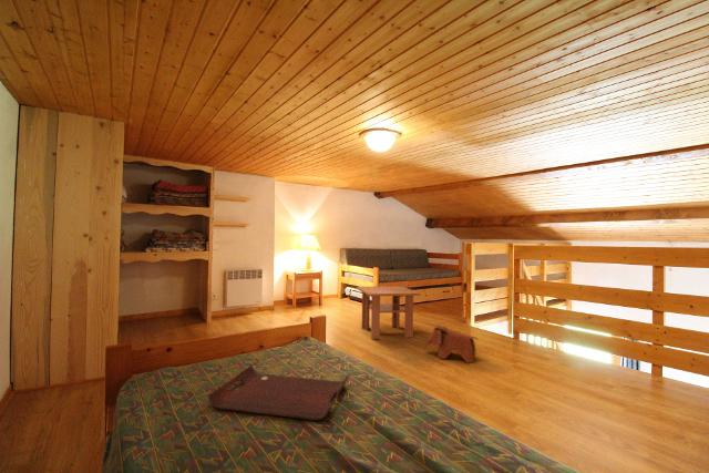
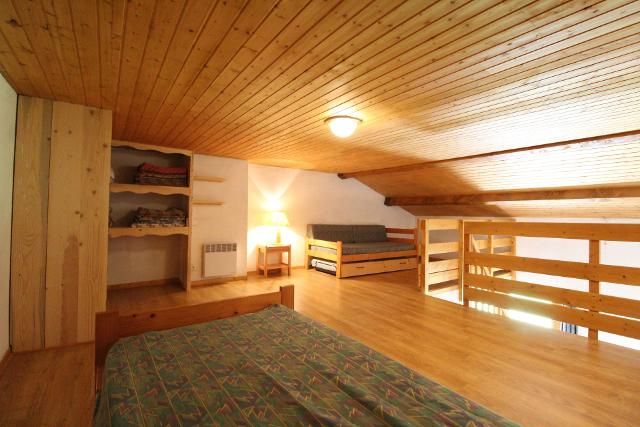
- toy elephant (450, 342)
- serving tray (284, 389)
- coffee table (386, 310)
